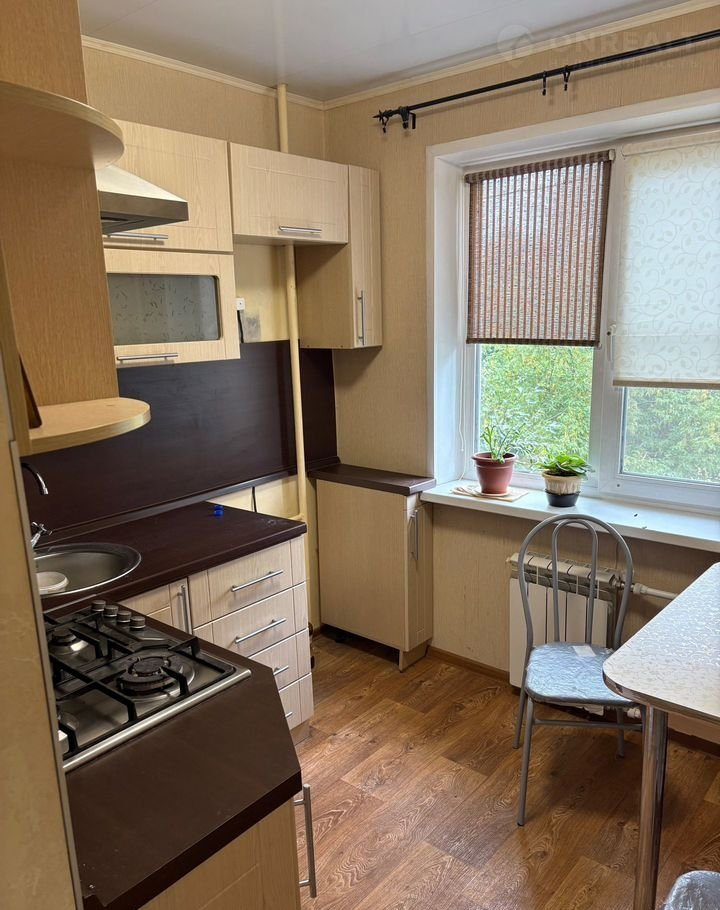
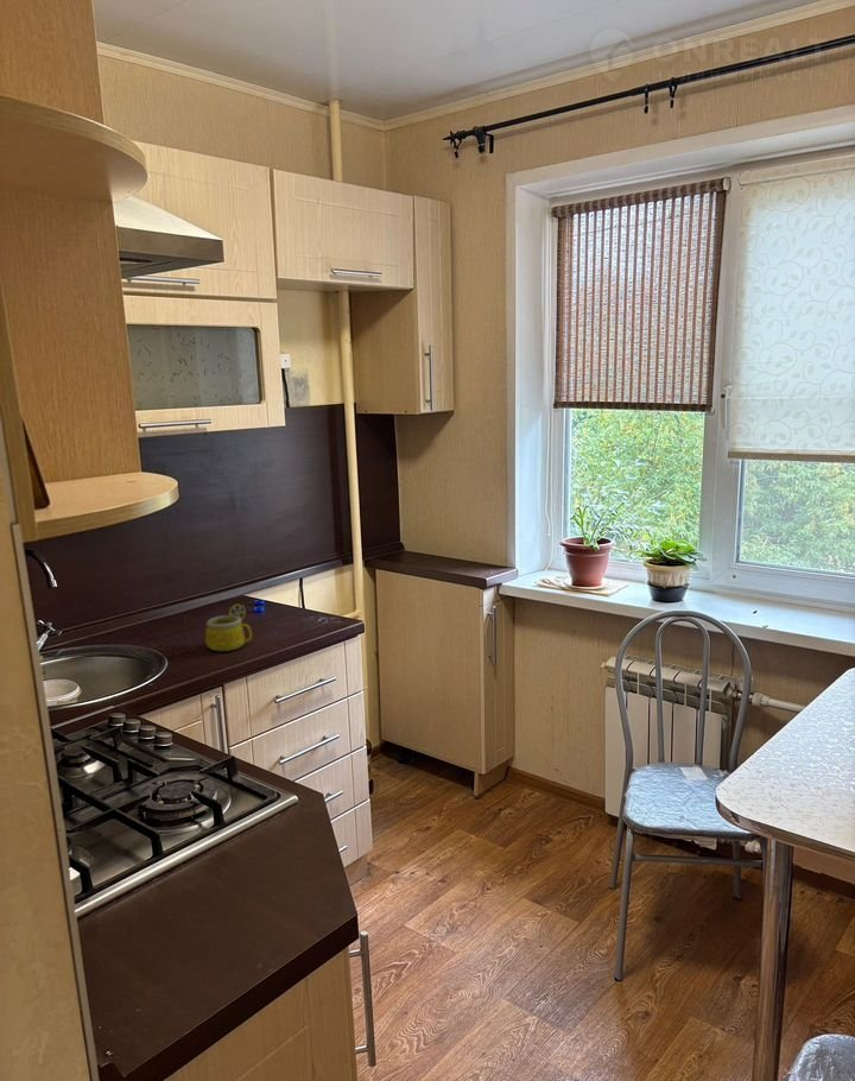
+ mug (228, 626)
